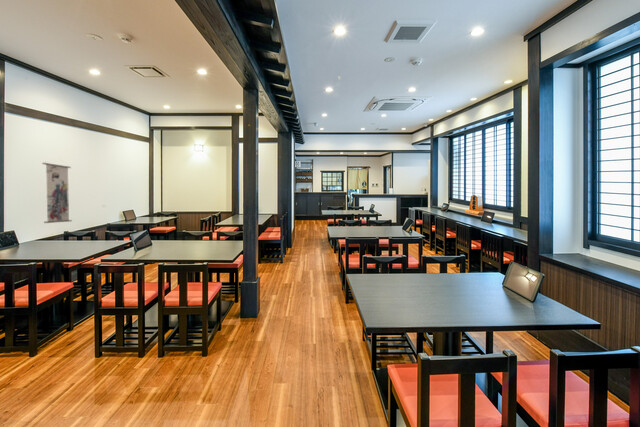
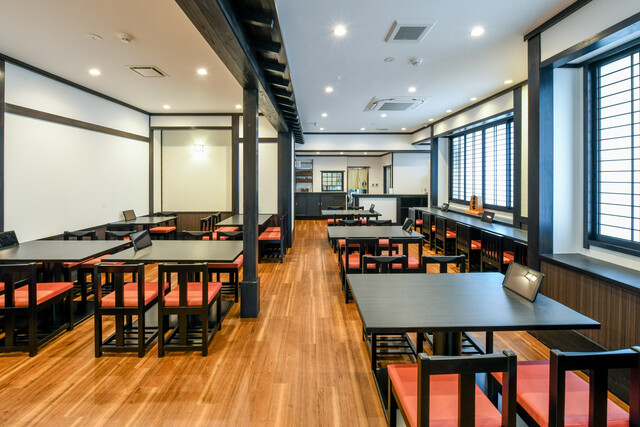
- wall scroll (58, 189)
